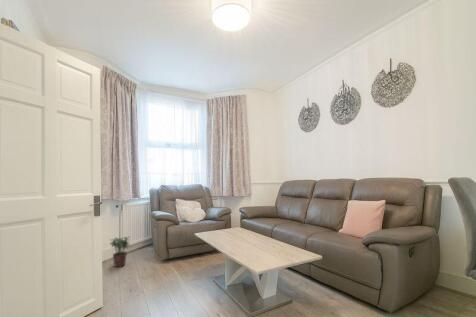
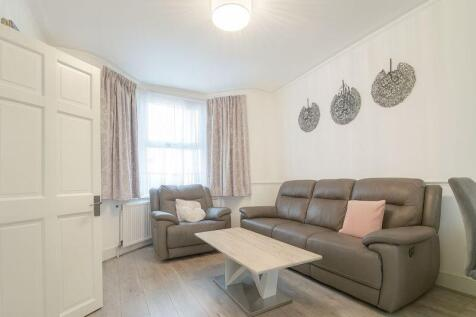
- potted plant (118, 251)
